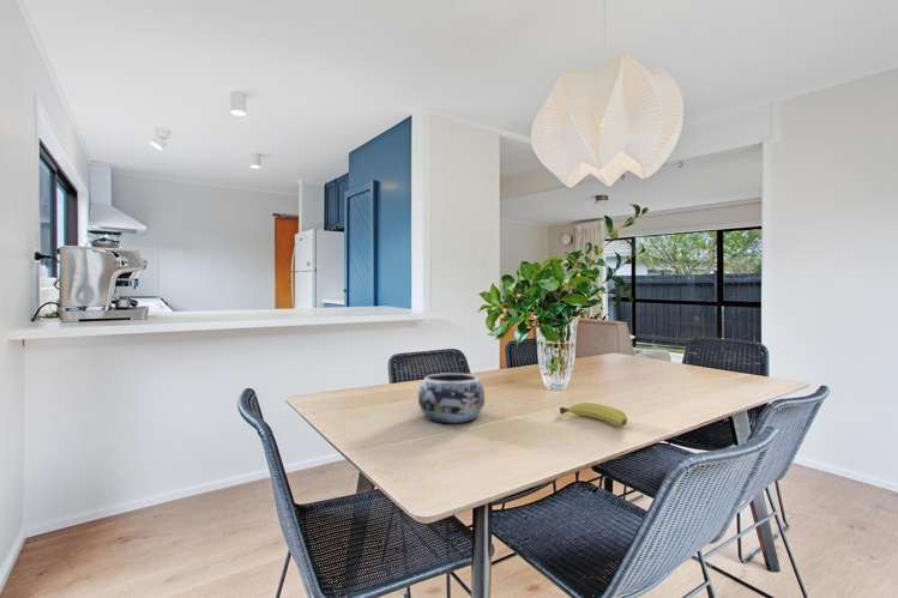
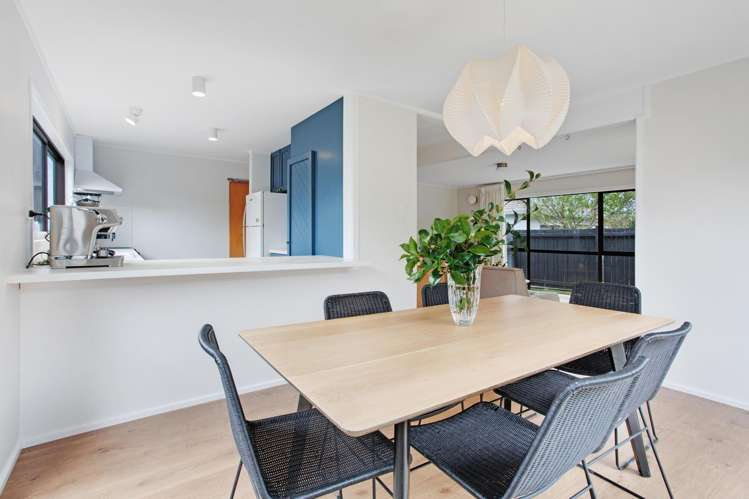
- decorative bowl (451, 397)
- fruit (595, 413)
